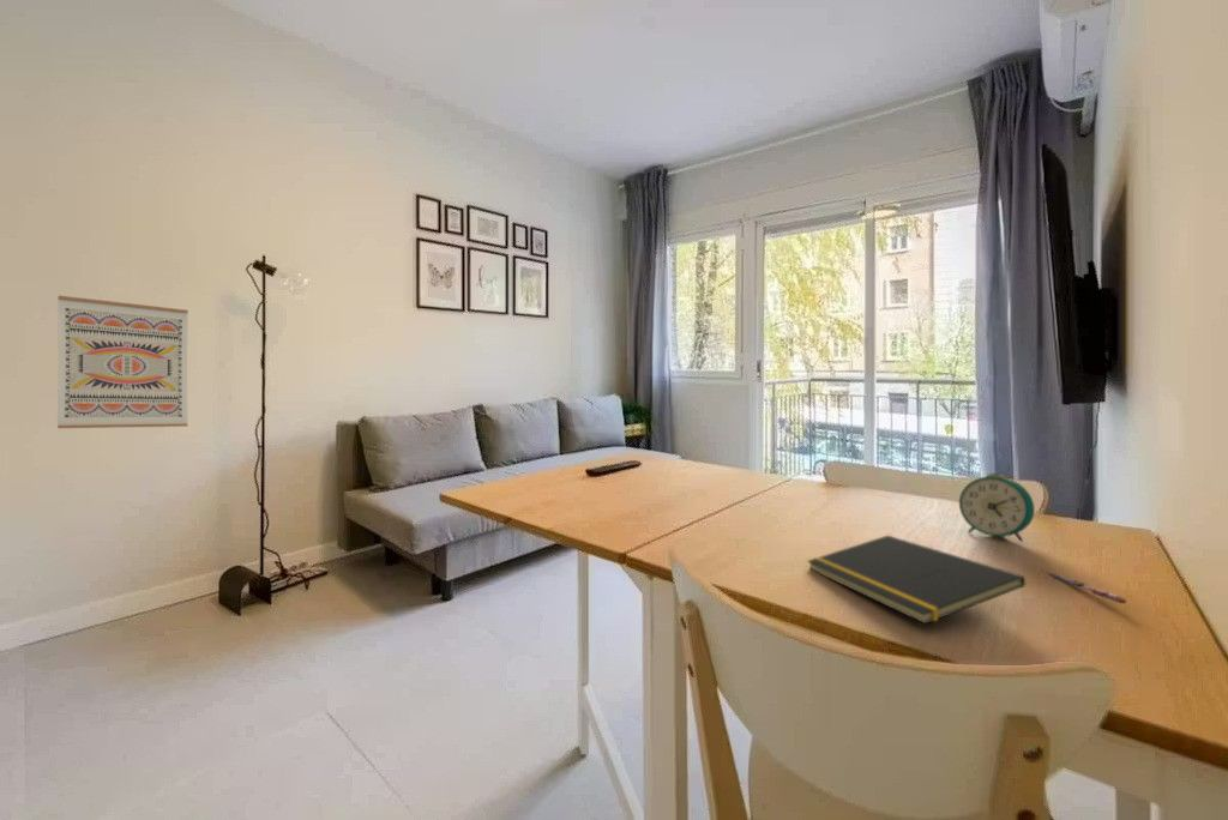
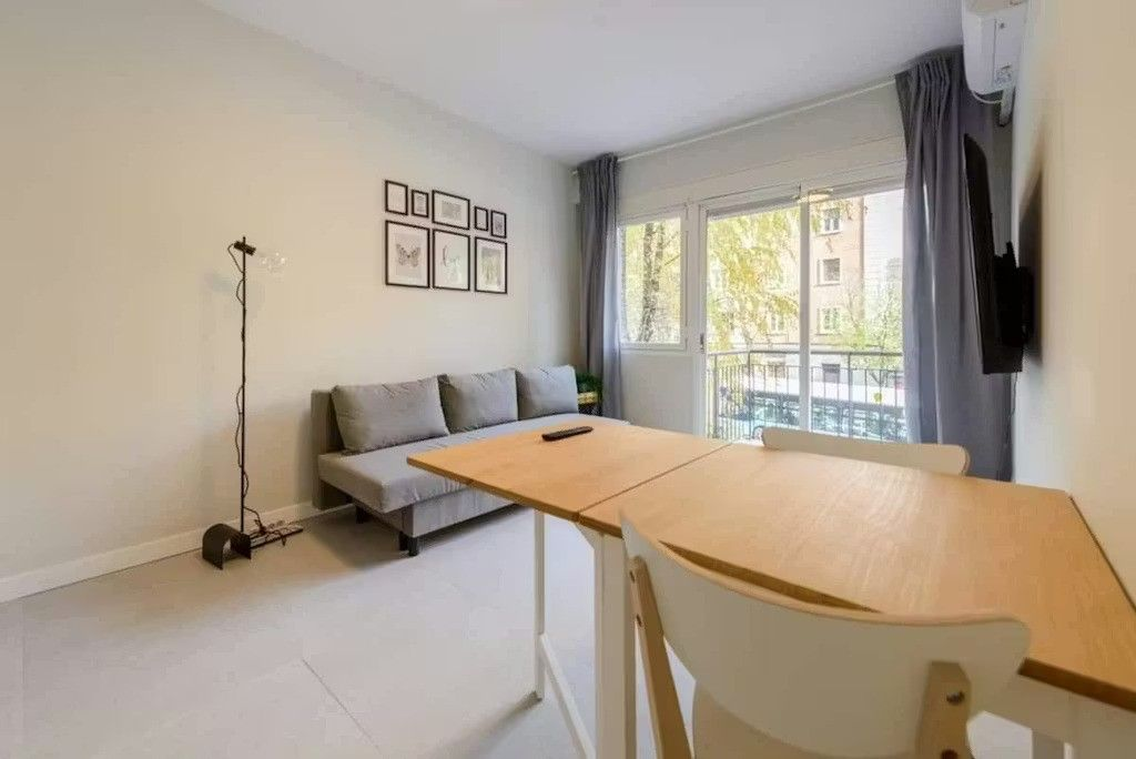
- alarm clock (997, 504)
- notepad (903, 572)
- wall art (126, 364)
- pen (1080, 584)
